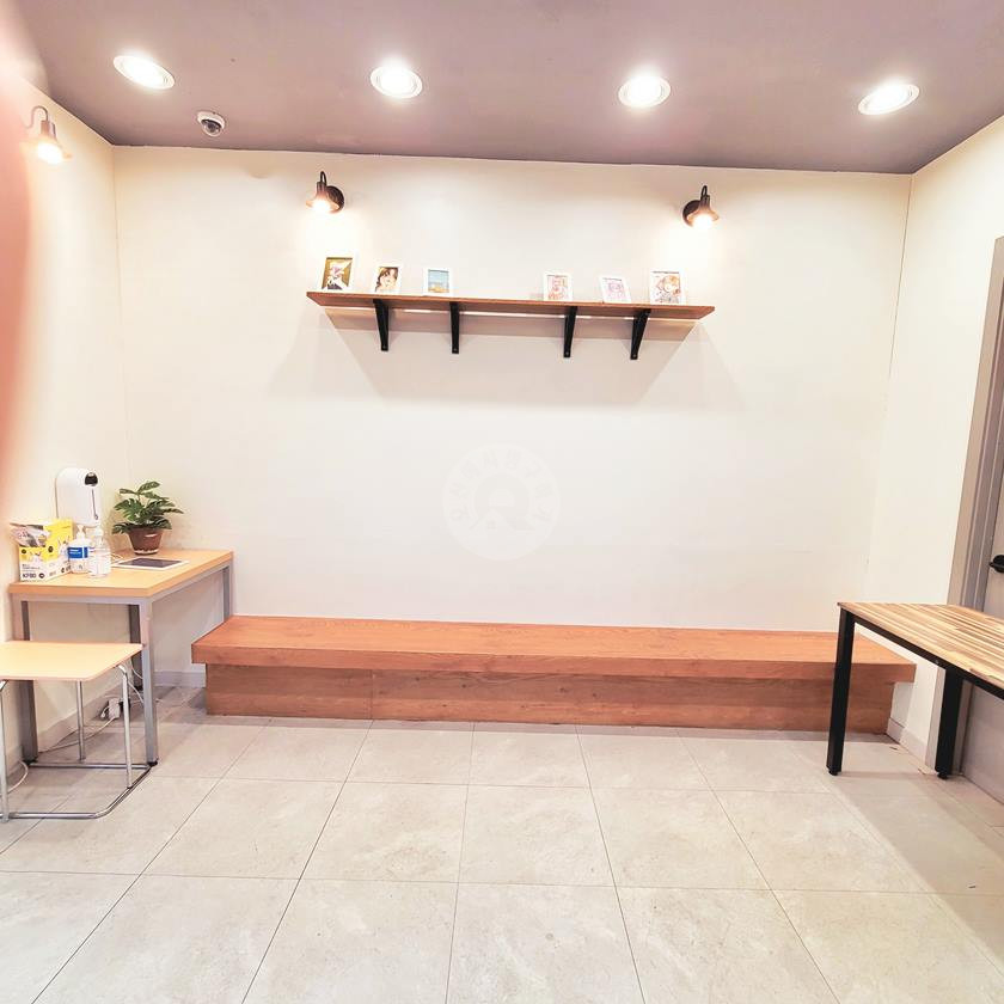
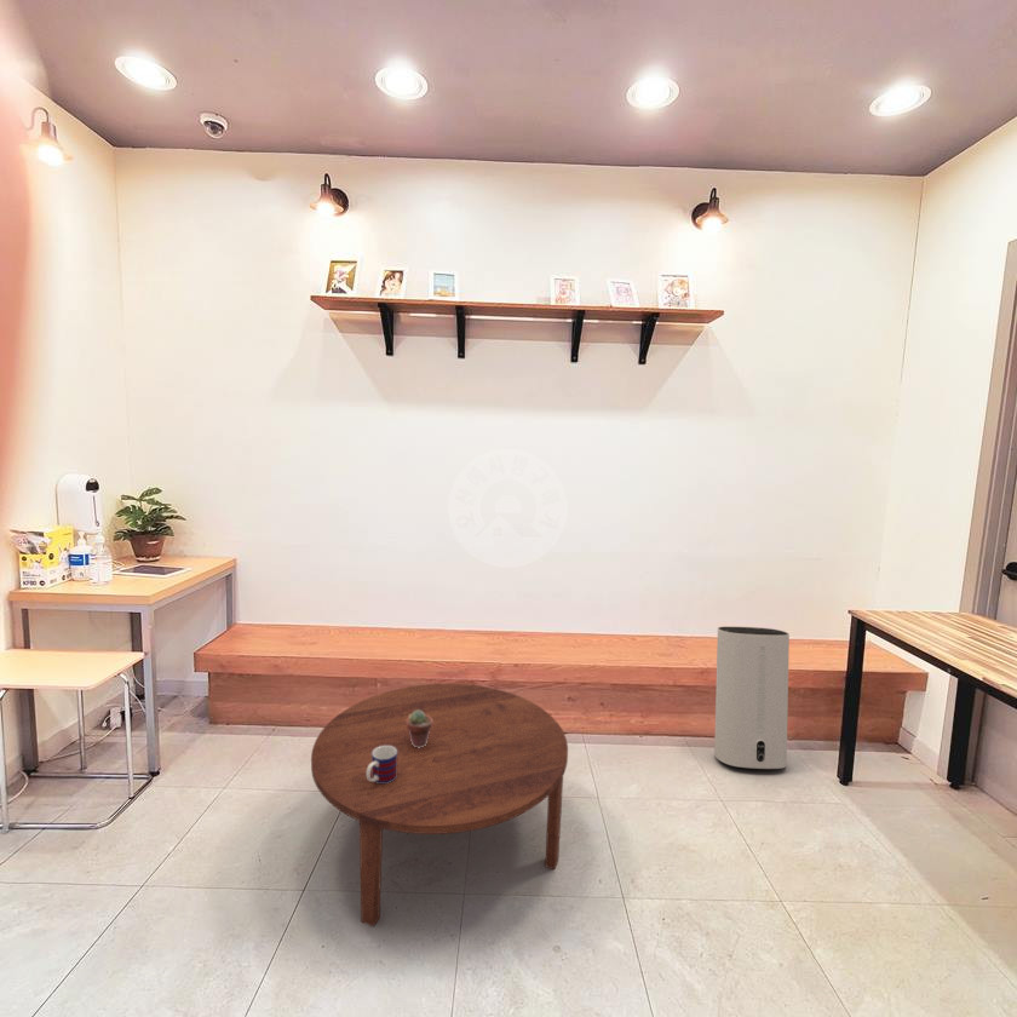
+ air purifier (751, 694)
+ mug (380, 766)
+ potted succulent (419, 726)
+ coffee table (442, 783)
